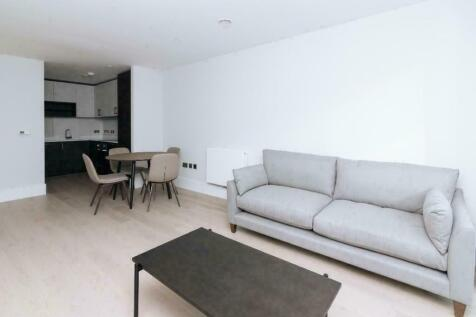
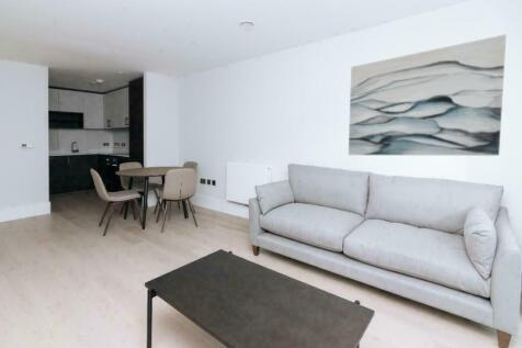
+ wall art (415, 104)
